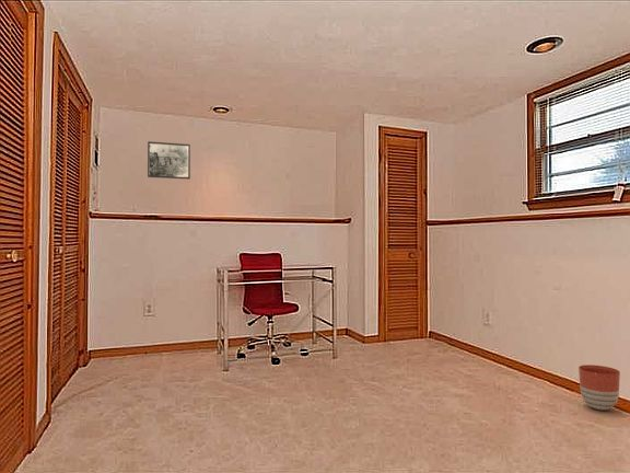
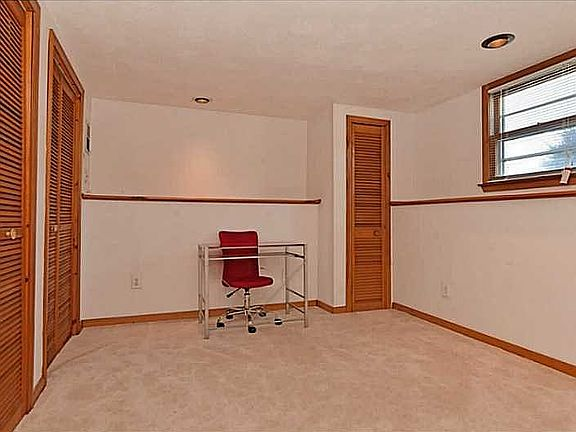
- planter (598, 389)
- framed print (168, 160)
